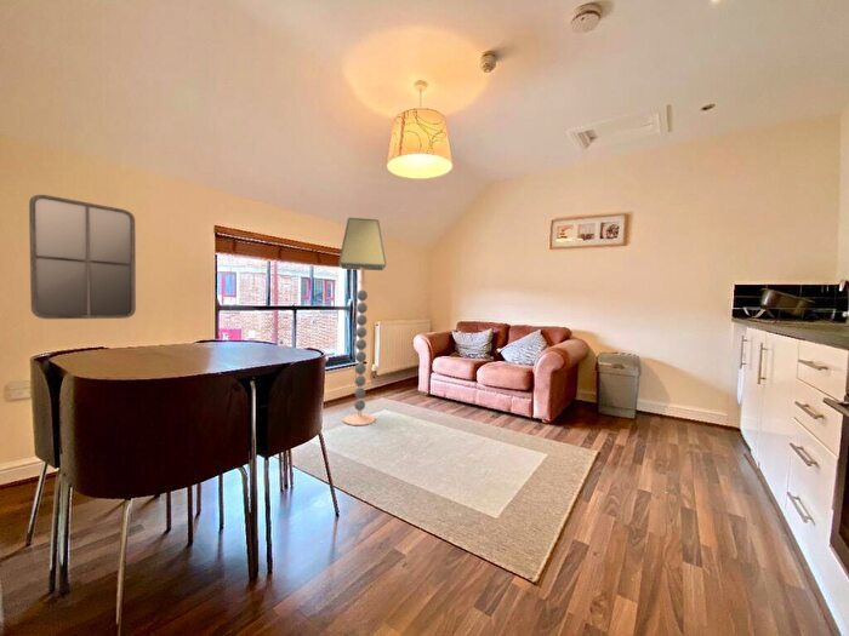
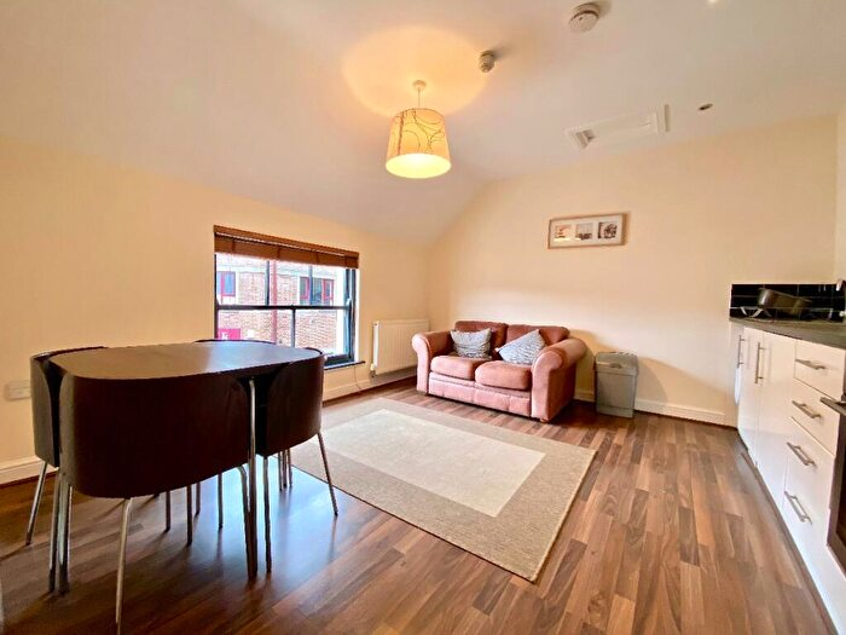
- floor lamp (361, 321)
- home mirror (86, 260)
